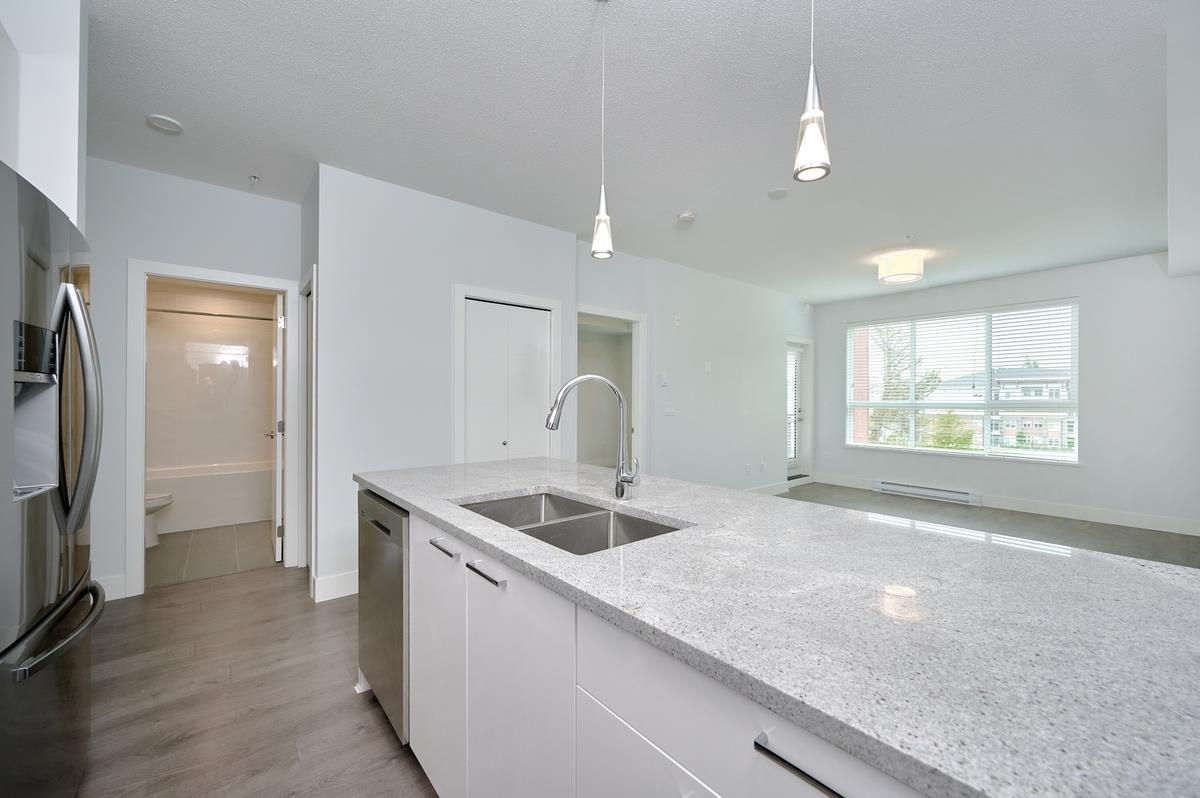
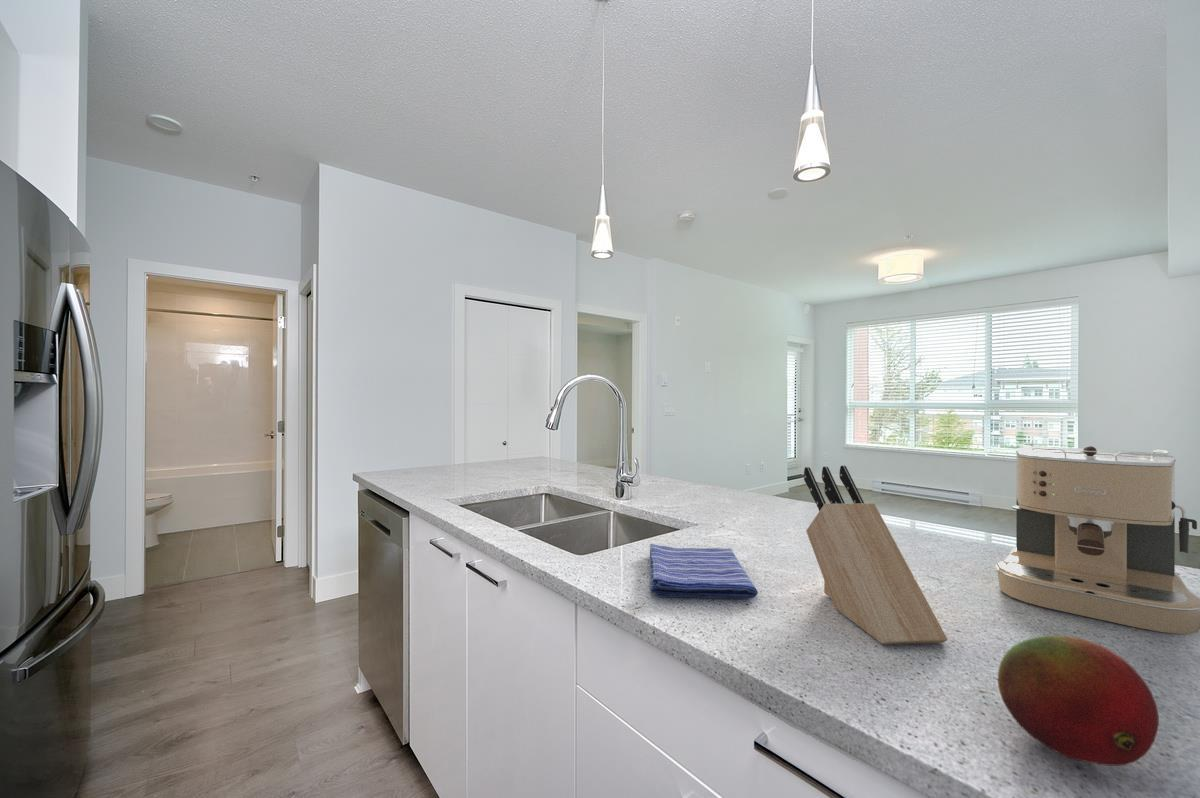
+ dish towel (696, 566)
+ knife block (859, 540)
+ coffee maker (1089, 522)
+ fruit (1065, 692)
